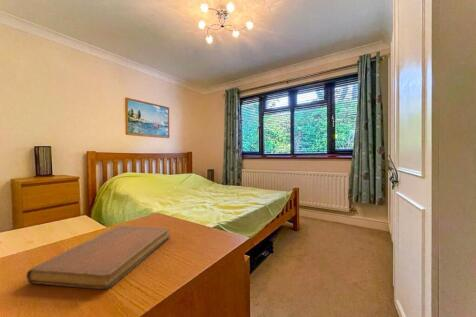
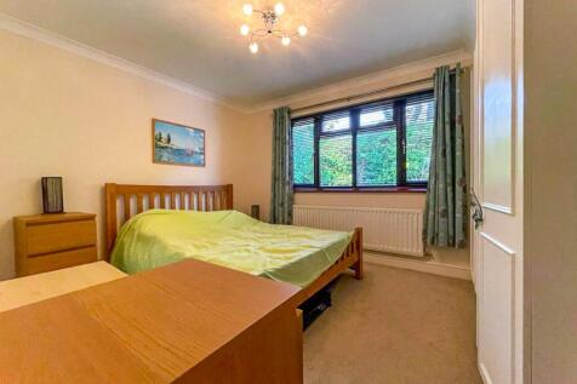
- notebook (114, 248)
